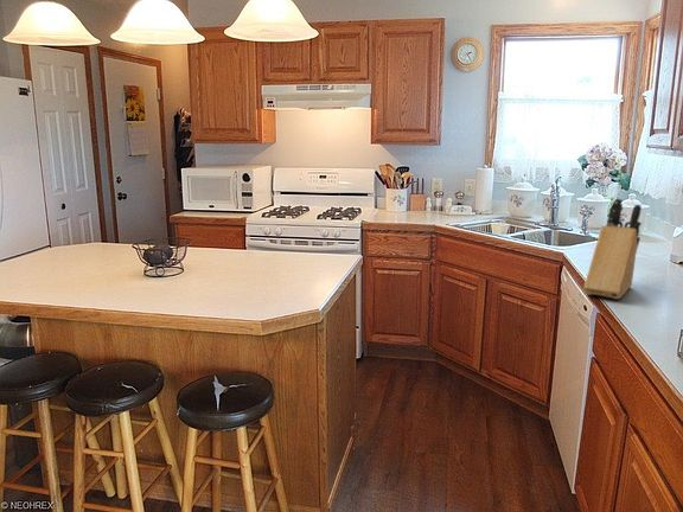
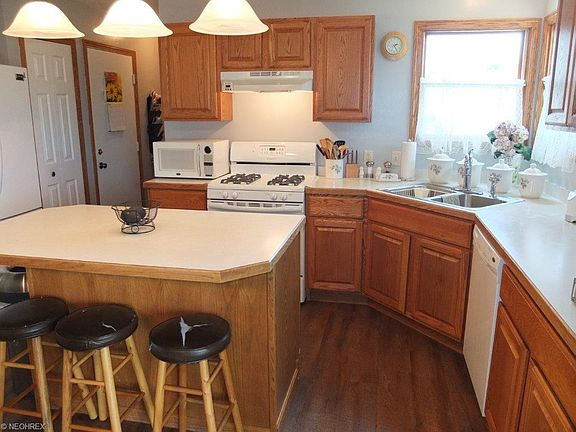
- knife block (615, 245)
